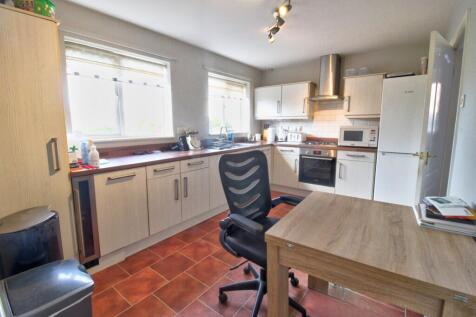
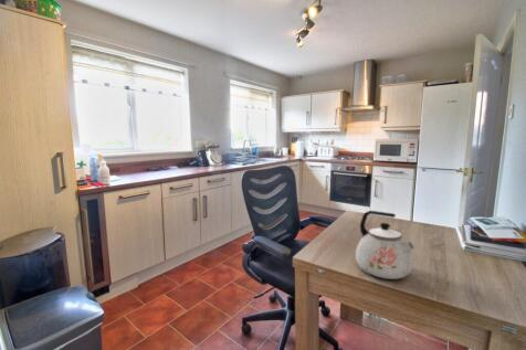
+ kettle (385, 242)
